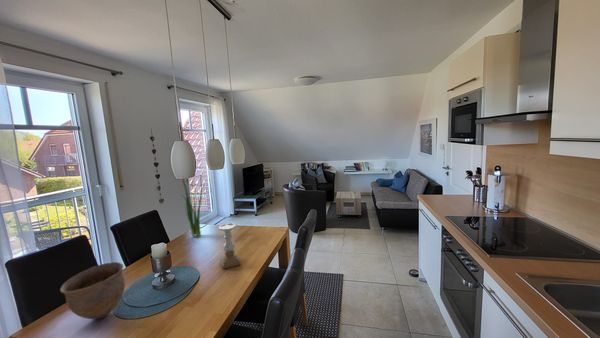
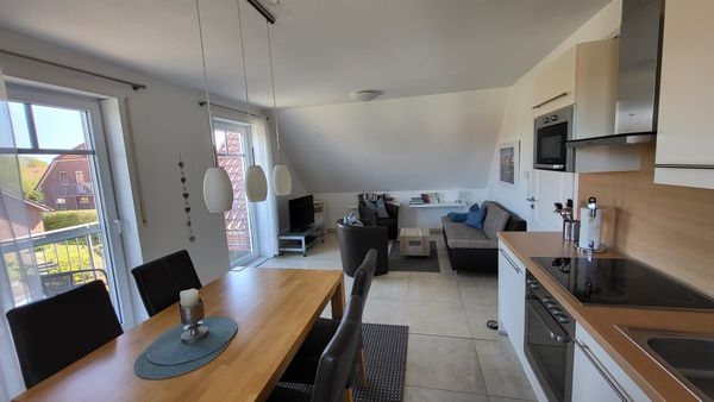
- bowl (96, 295)
- plant (188, 200)
- candle holder (228, 244)
